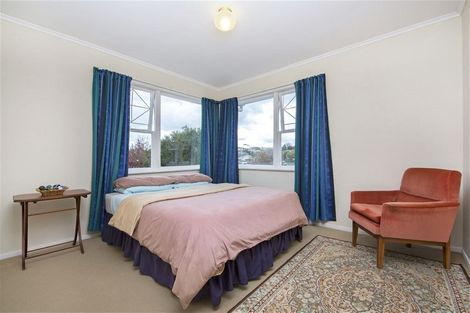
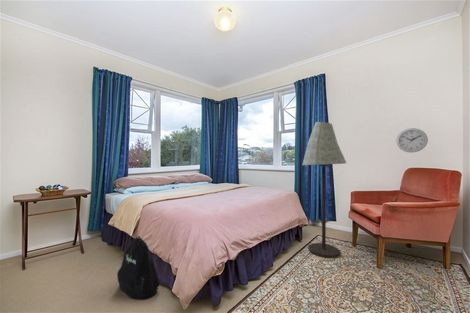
+ wall clock (411, 140)
+ floor lamp (323, 186)
+ backpack (137, 261)
